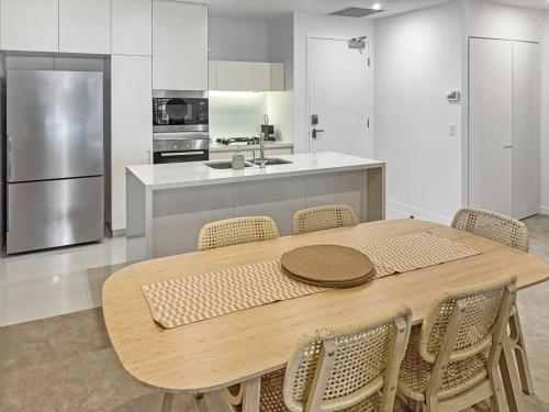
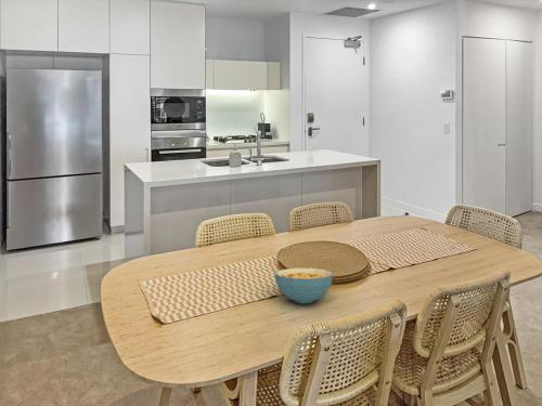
+ cereal bowl (304, 287)
